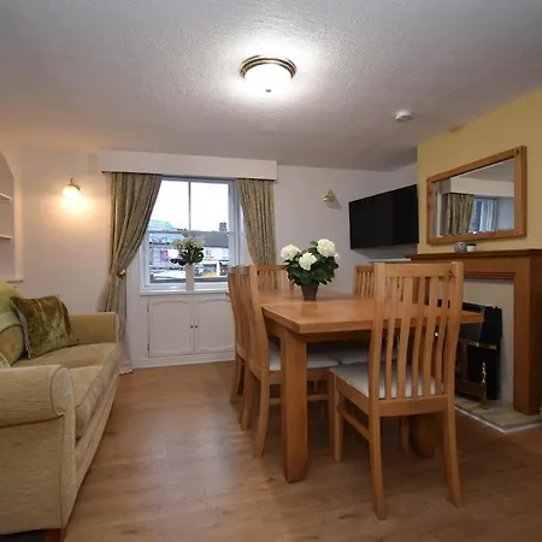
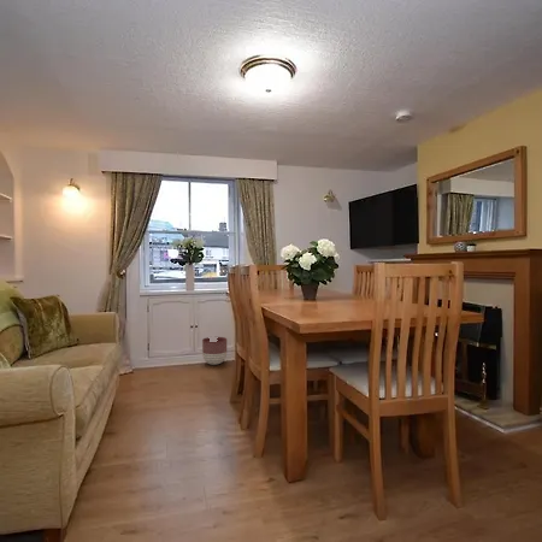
+ planter (214, 350)
